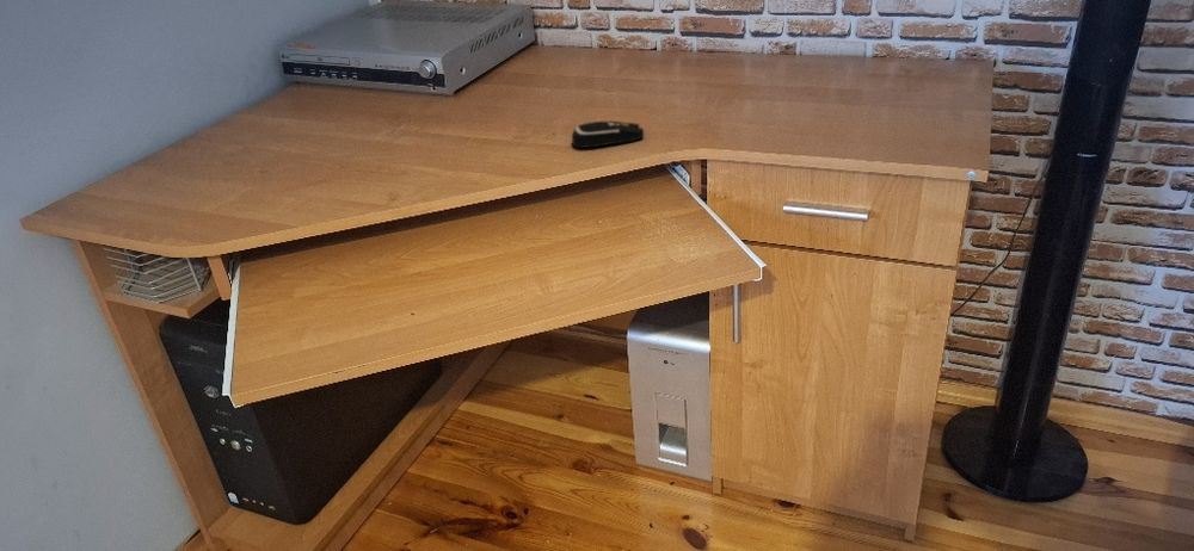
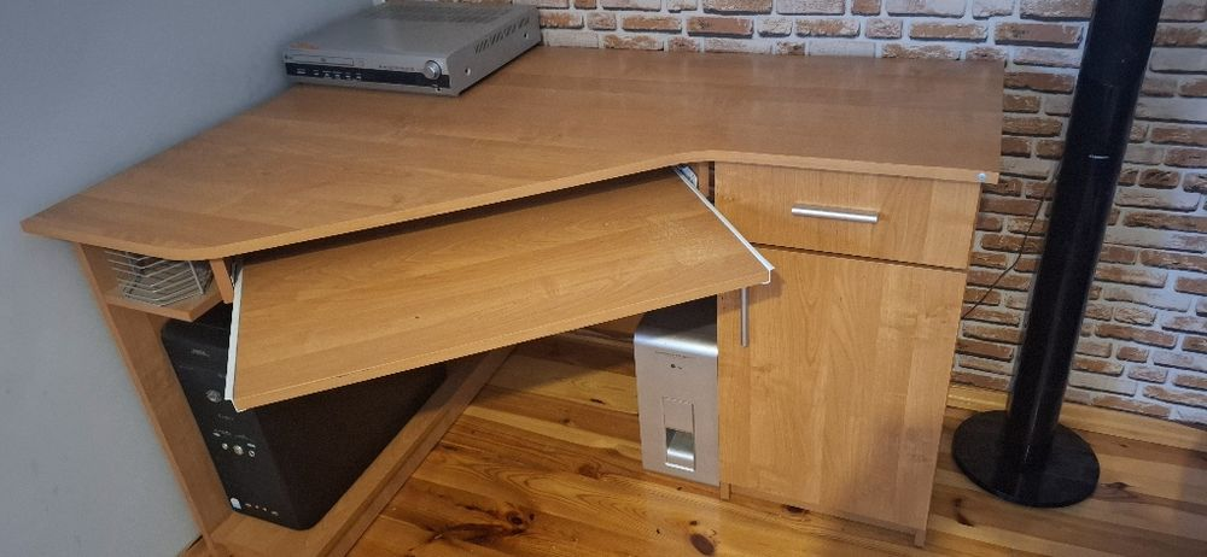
- computer mouse (605, 131)
